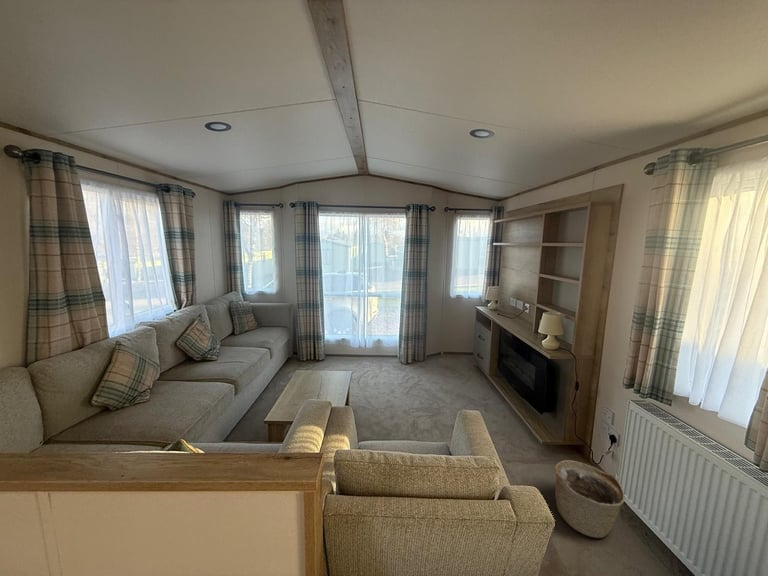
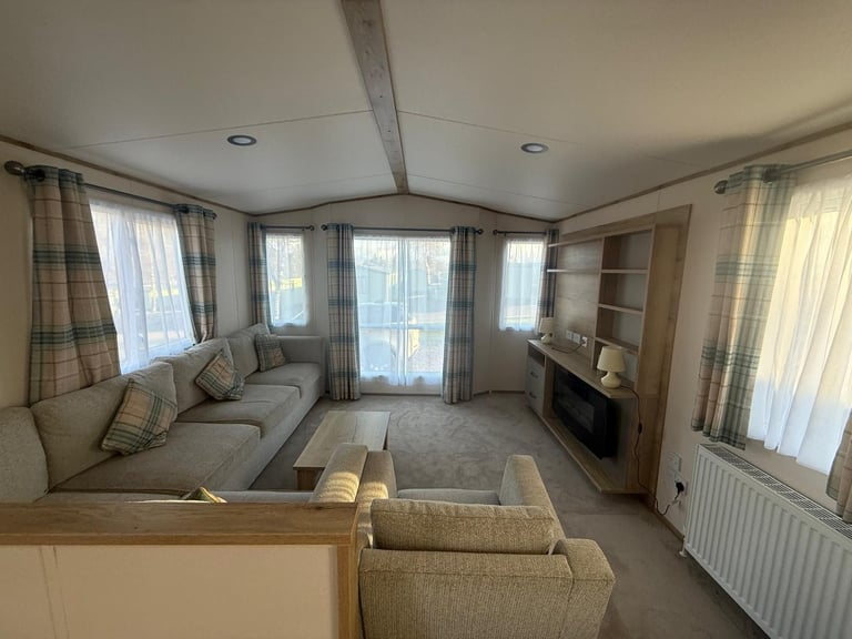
- basket (586, 496)
